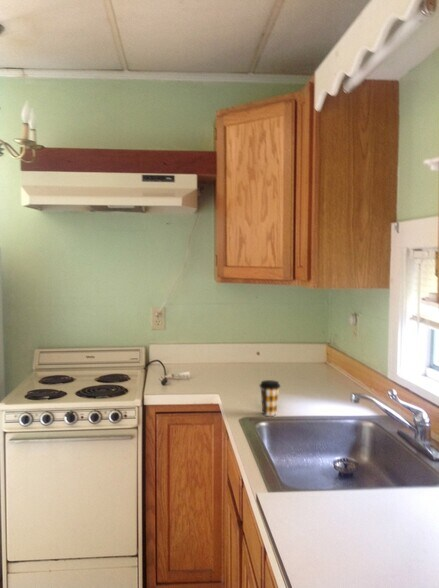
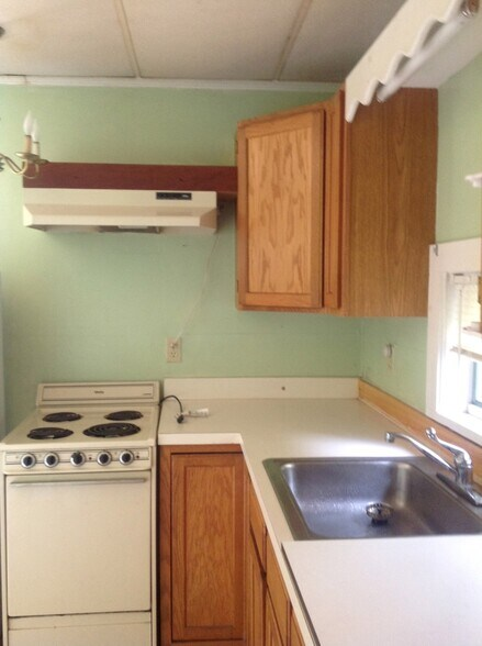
- coffee cup (269, 398)
